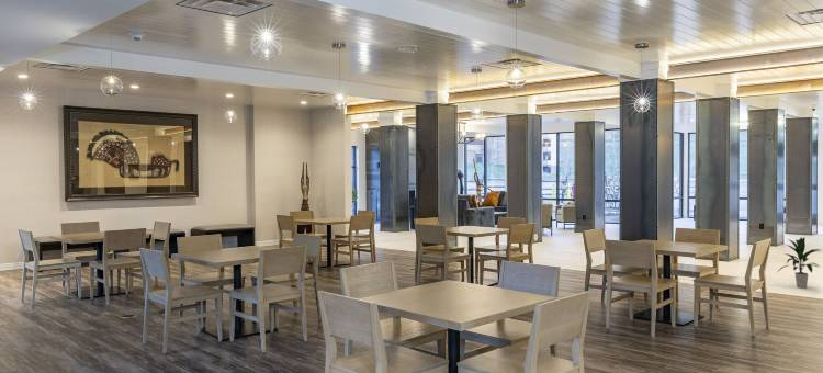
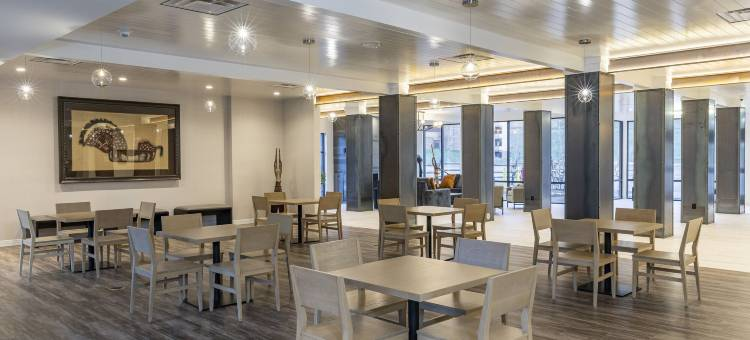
- indoor plant (800, 261)
